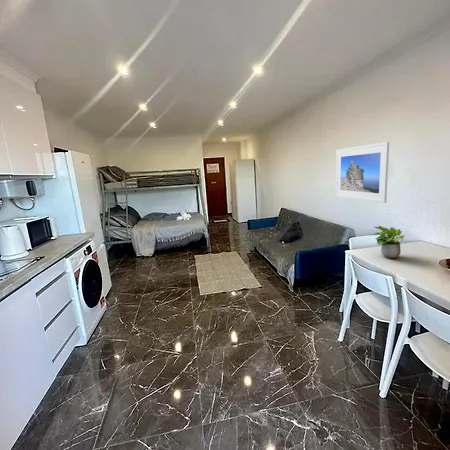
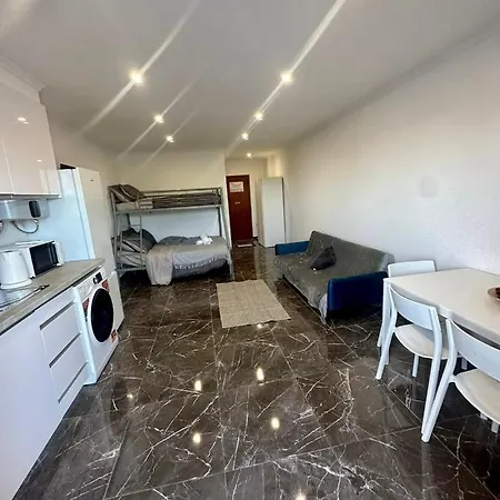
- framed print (358, 173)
- potted plant (388, 240)
